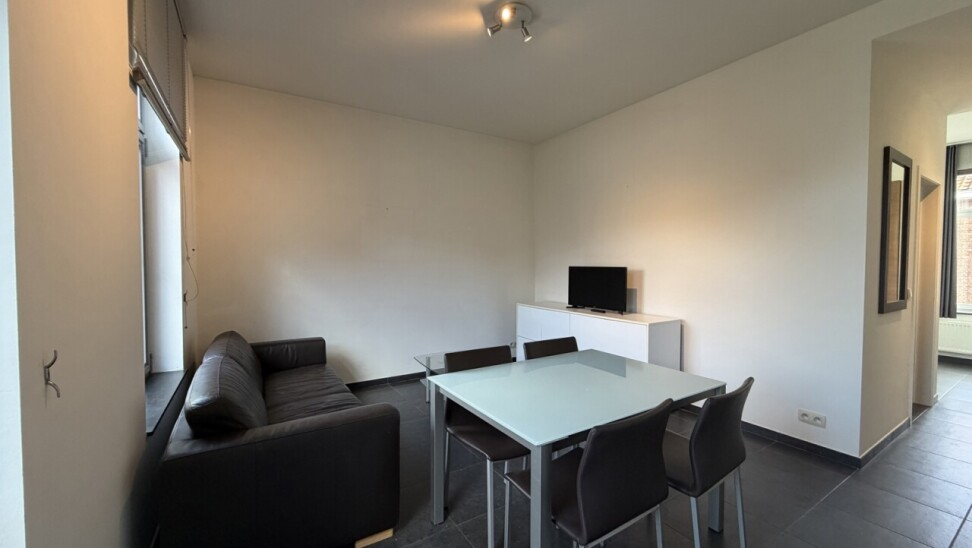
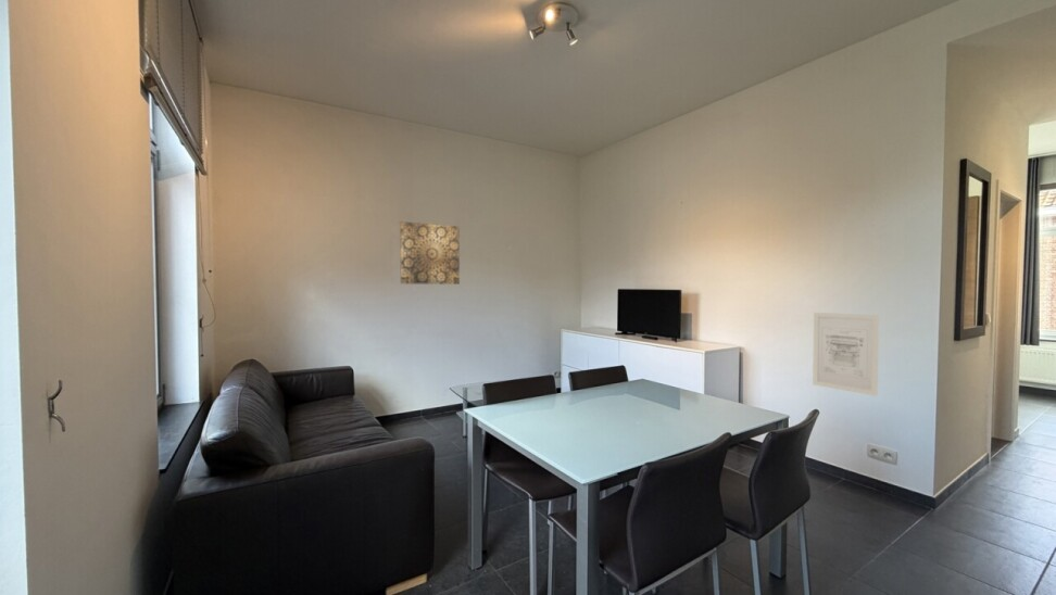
+ wall art (843, 352)
+ wall art (430, 254)
